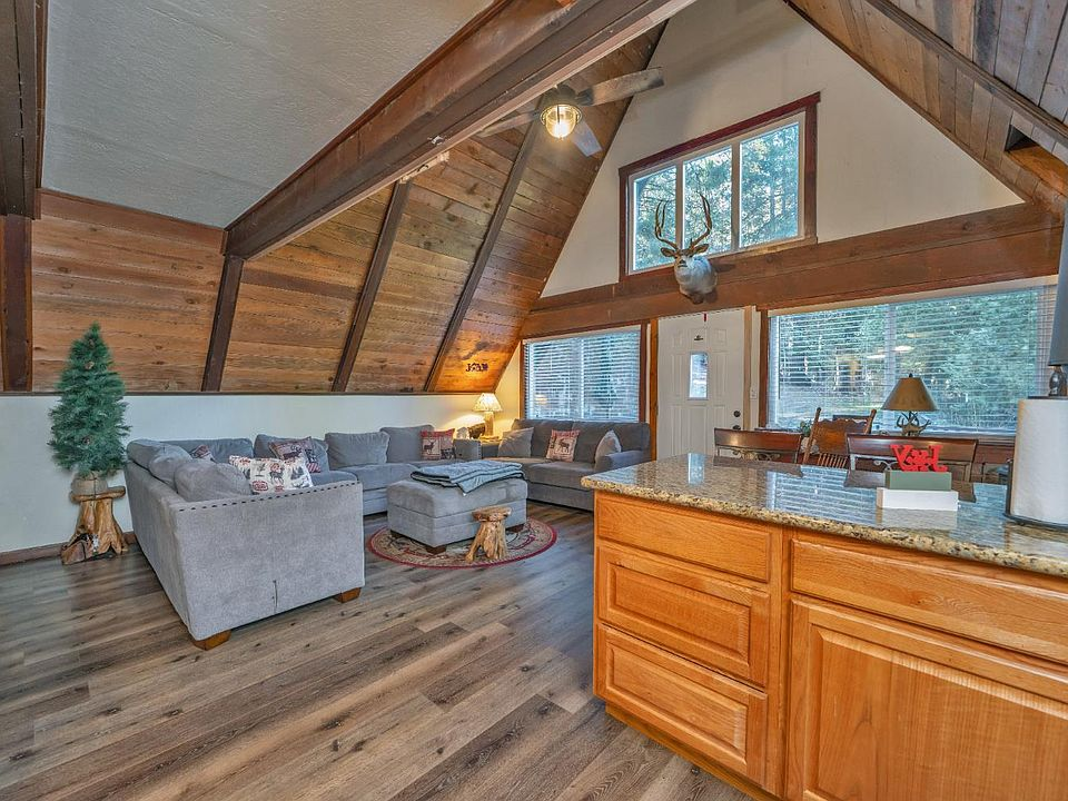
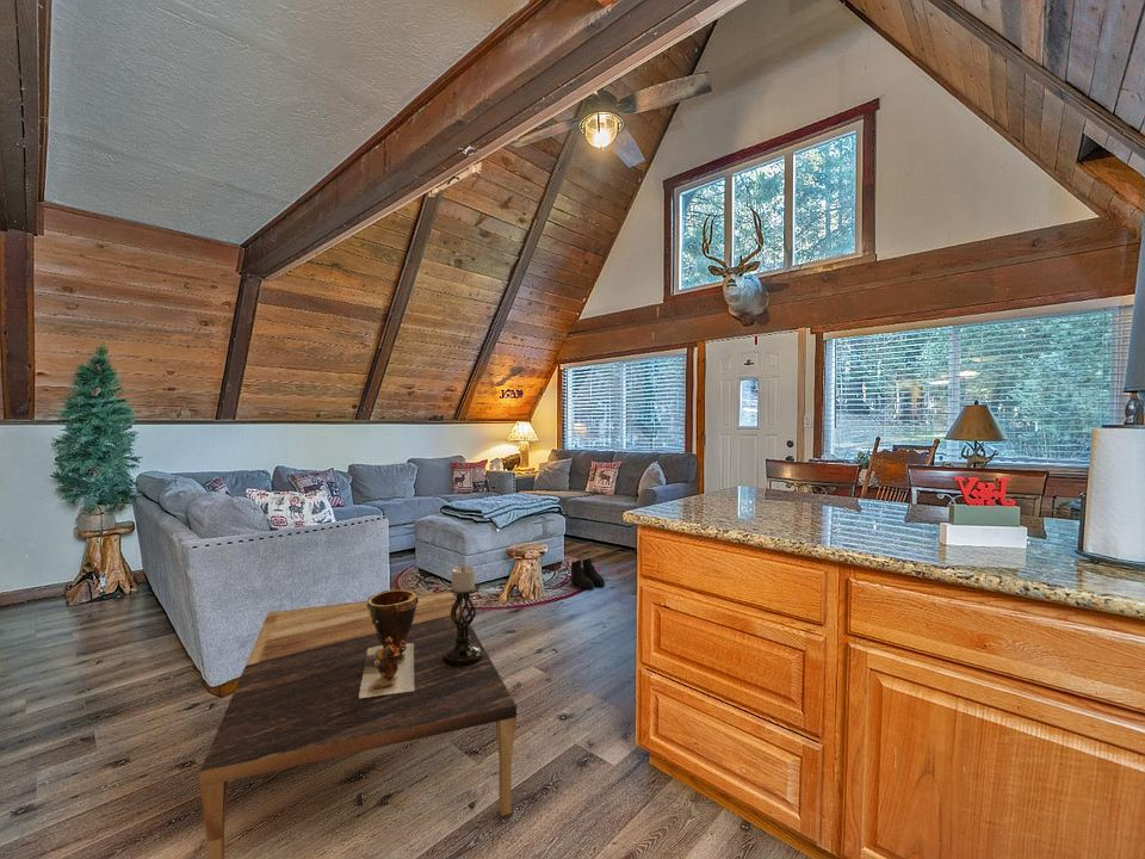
+ clay pot (390, 636)
+ coffee table (369, 697)
+ candle holder (463, 611)
+ boots (587, 571)
